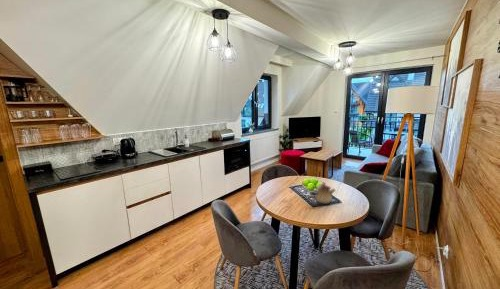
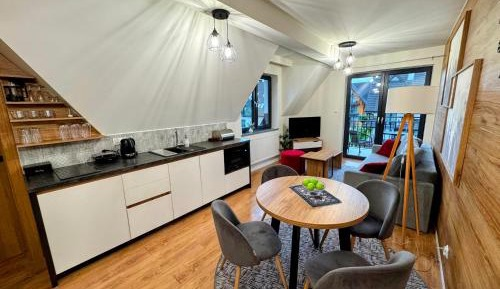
- teapot (322, 191)
